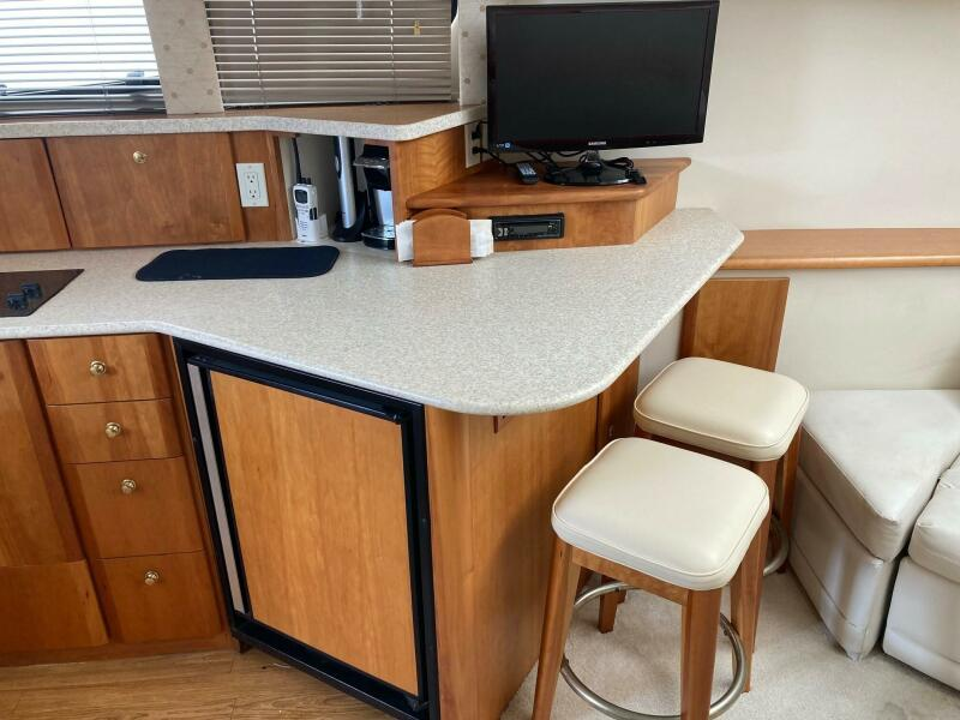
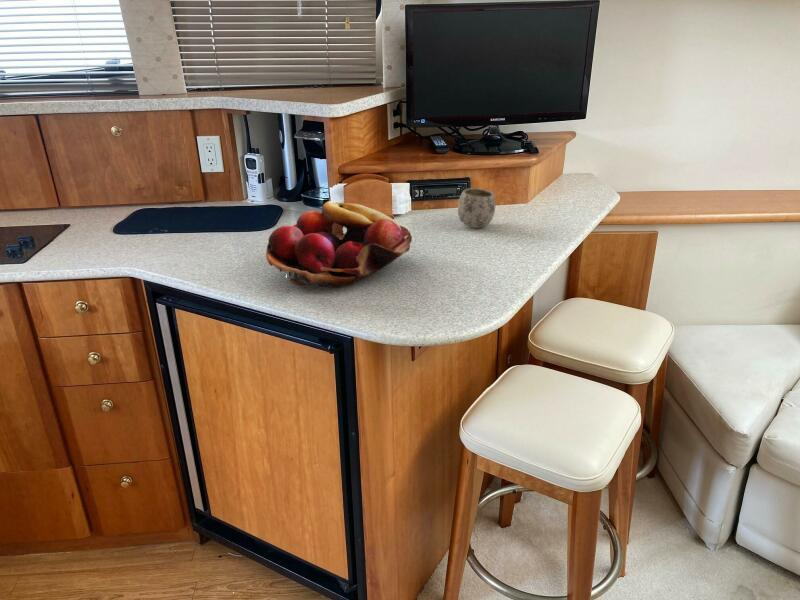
+ fruit basket (339, 238)
+ mug (477, 206)
